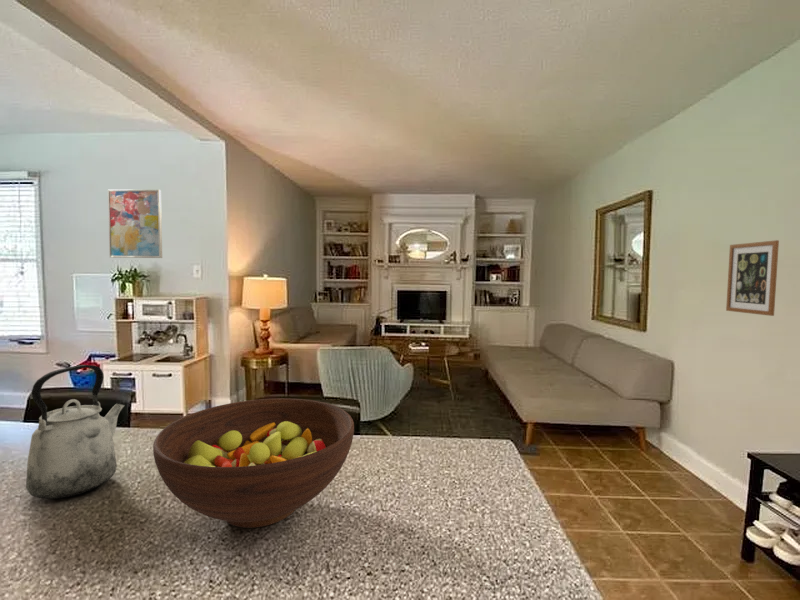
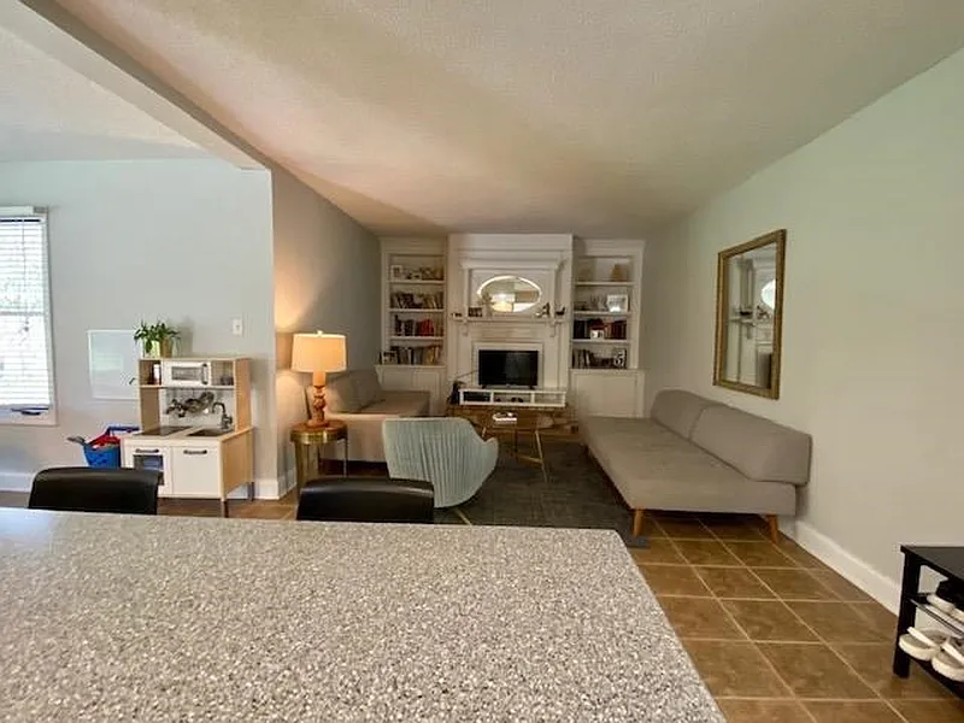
- kettle (84, 422)
- fruit bowl (261, 467)
- wall art (750, 278)
- wall art (135, 224)
